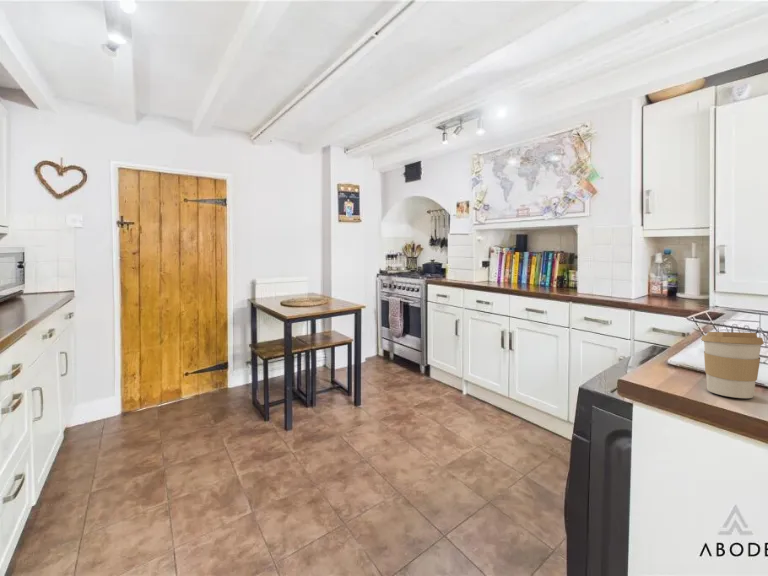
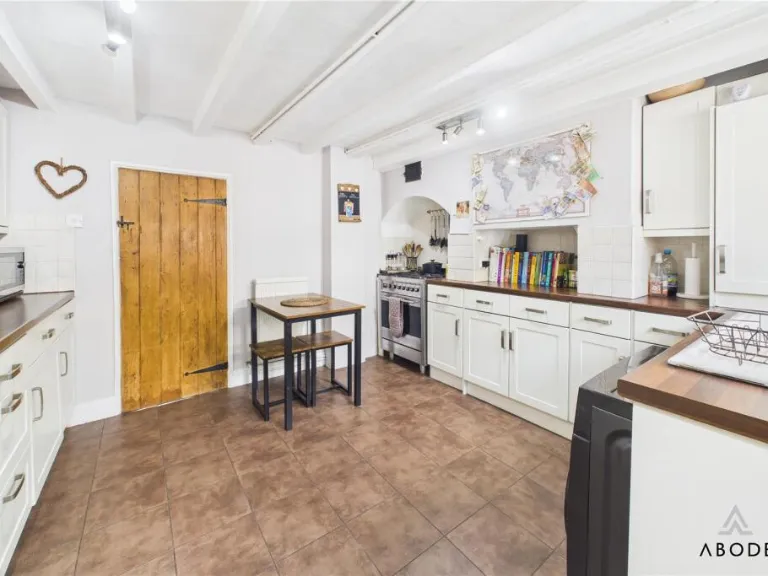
- coffee cup (730, 361)
